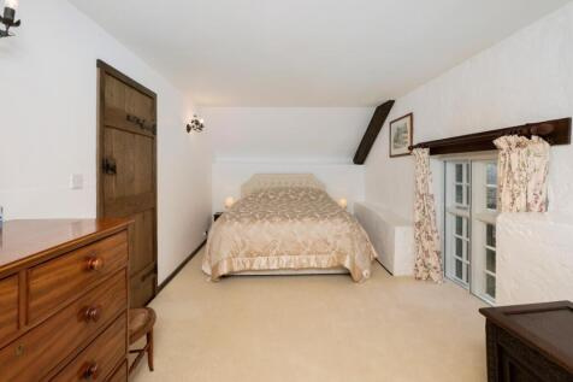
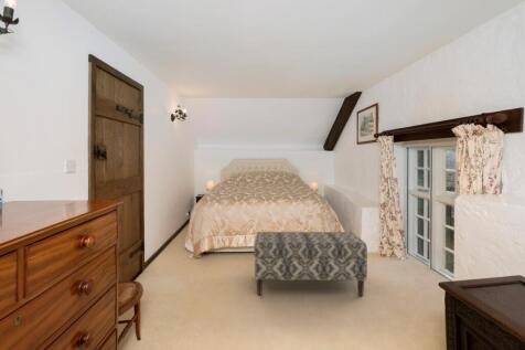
+ bench (307, 261)
